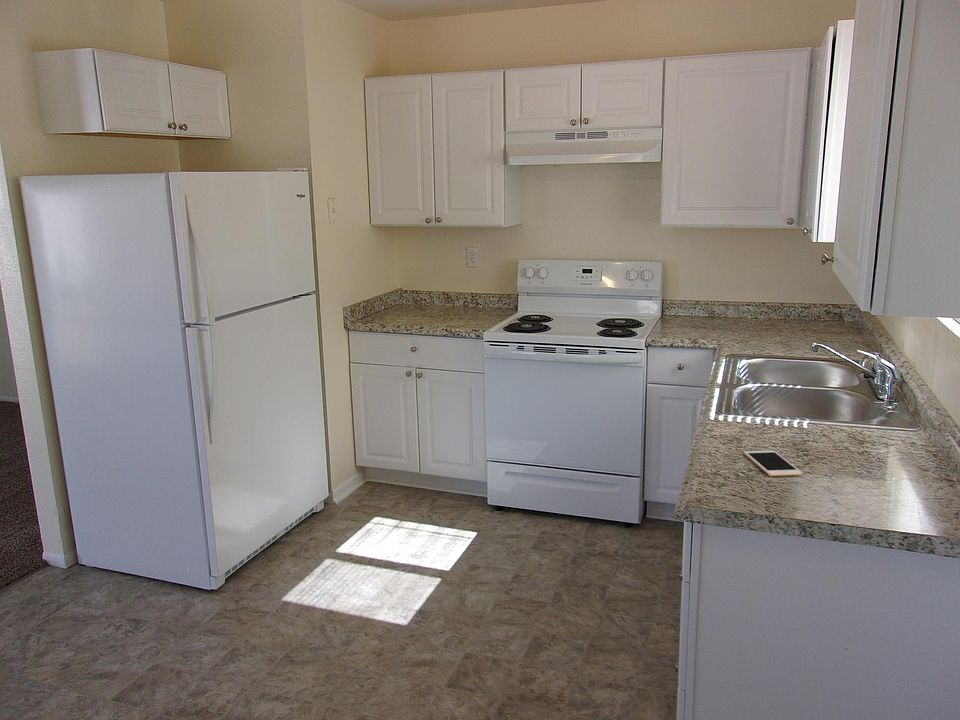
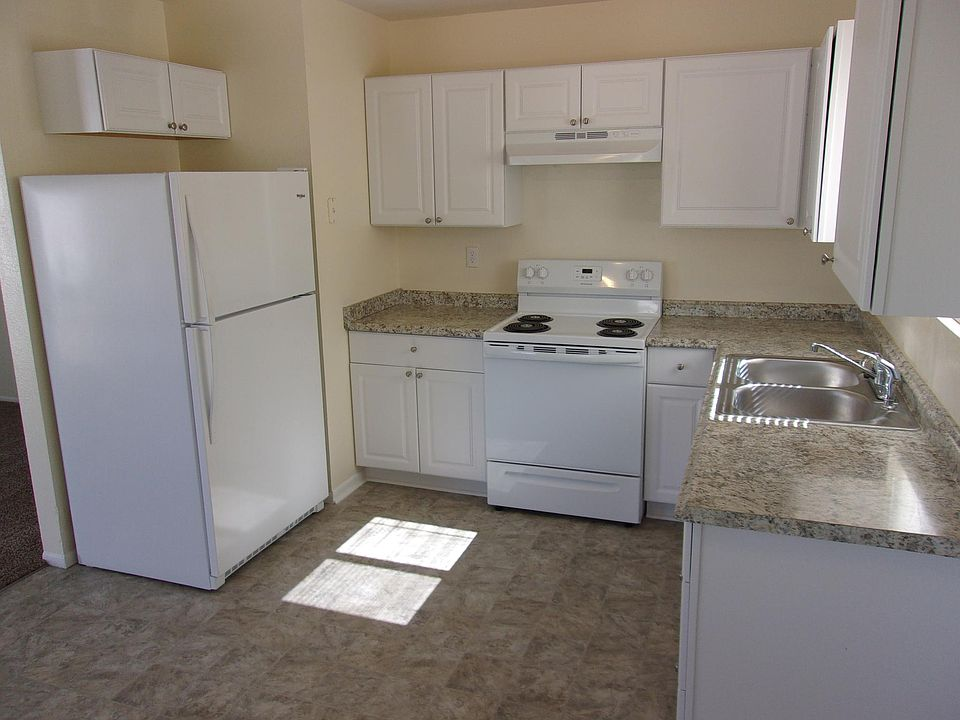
- cell phone (771, 462)
